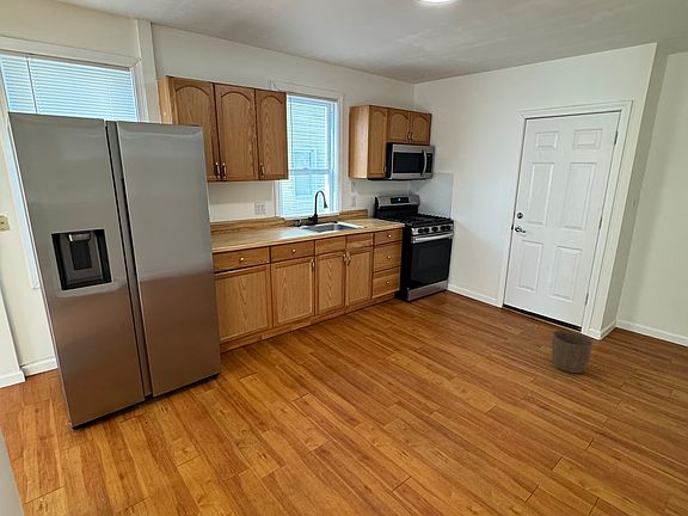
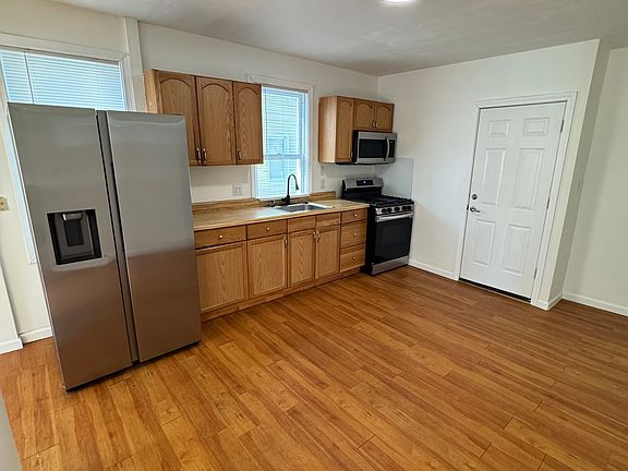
- waste basket (570, 351)
